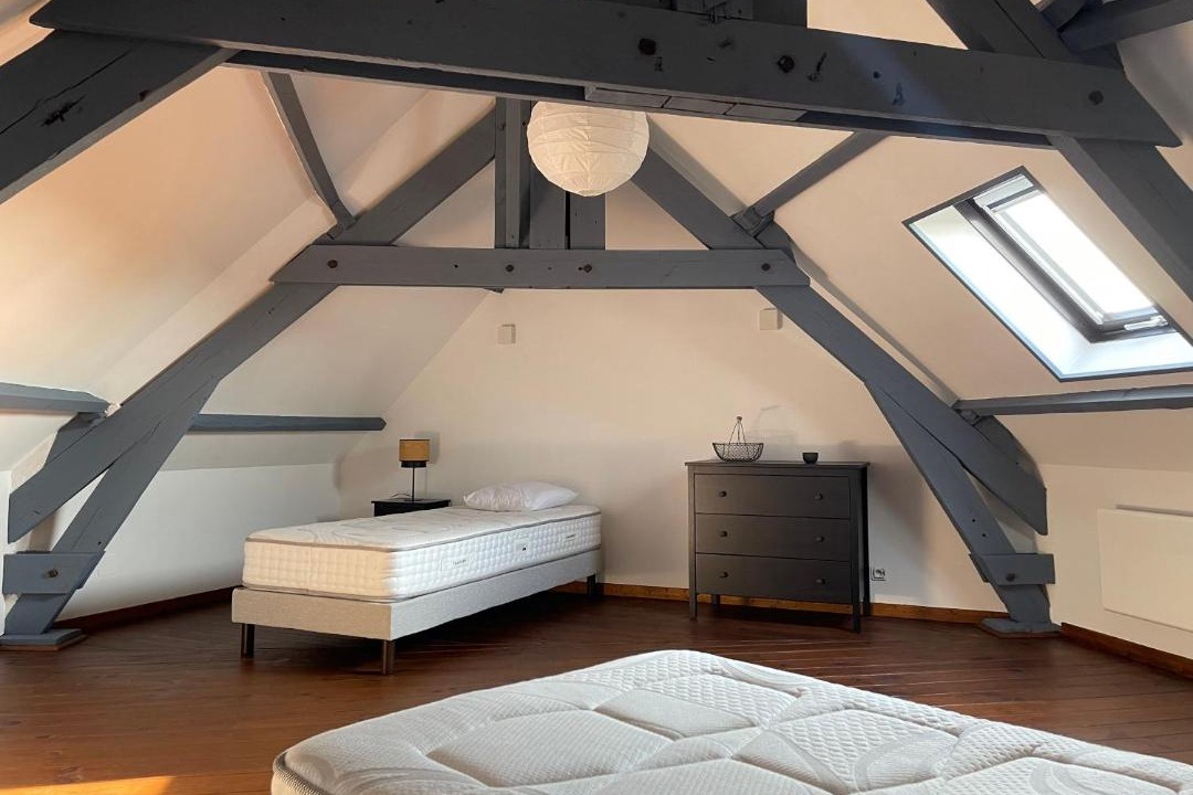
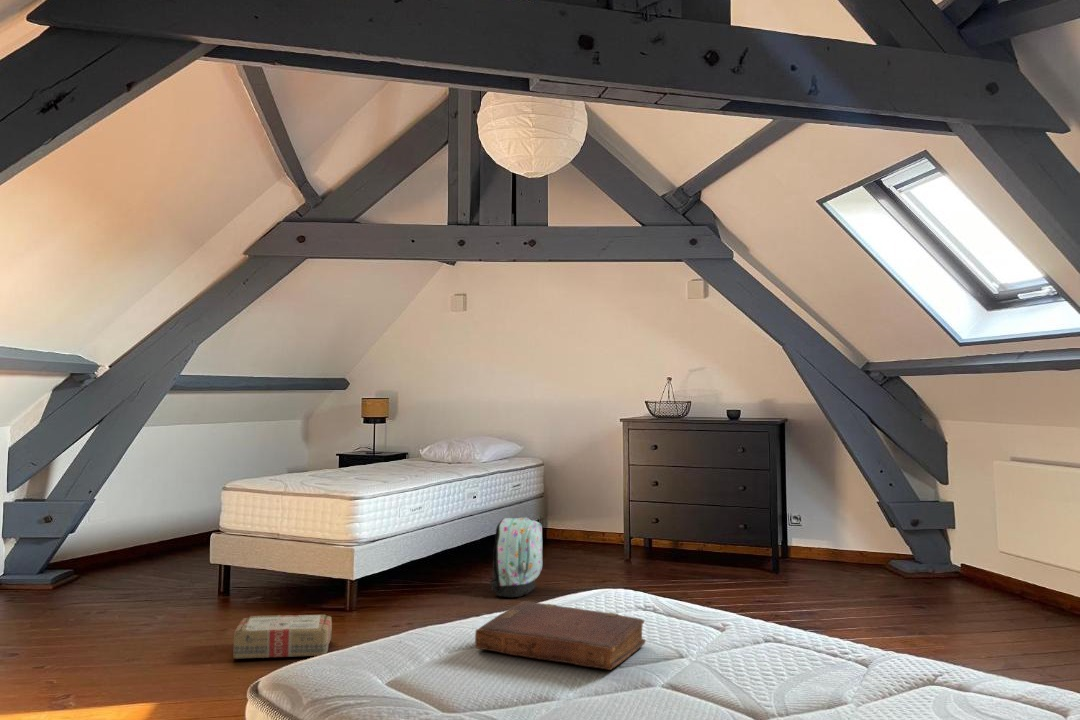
+ diary (561, 632)
+ carton (283, 635)
+ backpack (518, 554)
